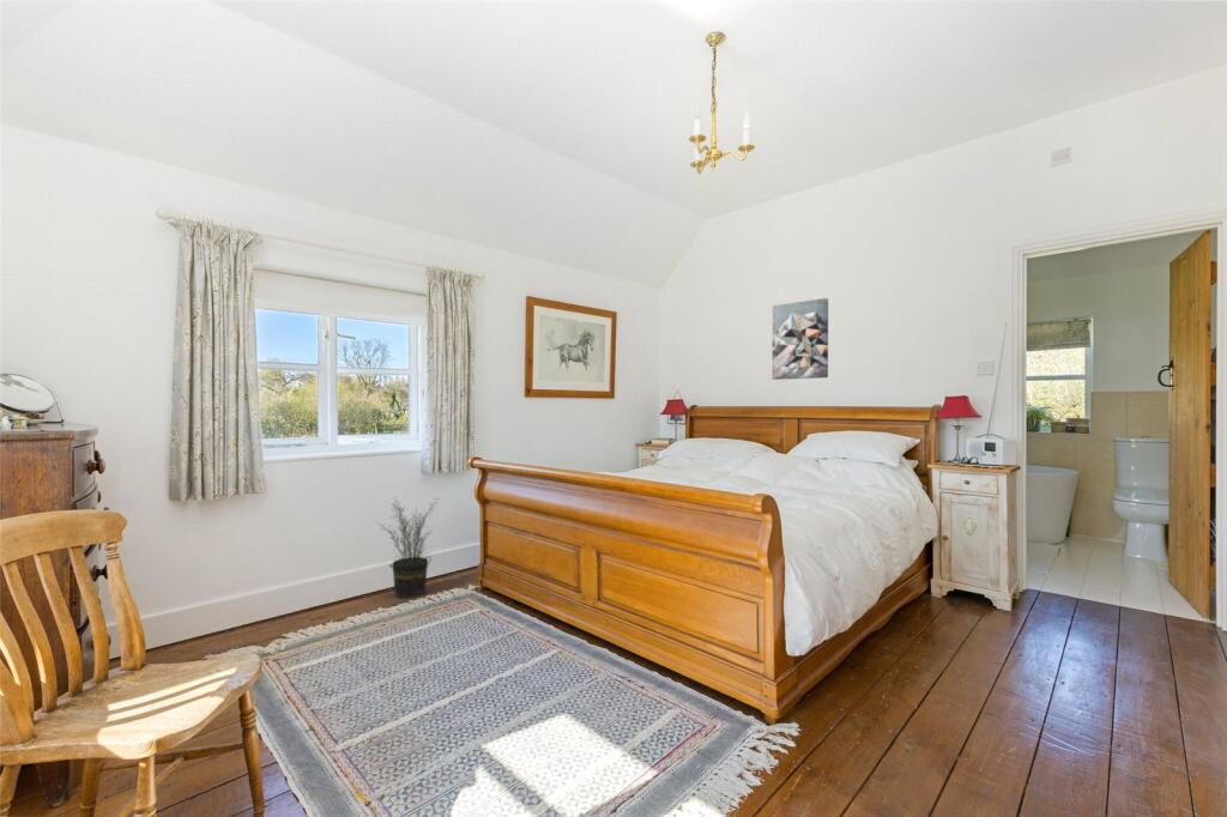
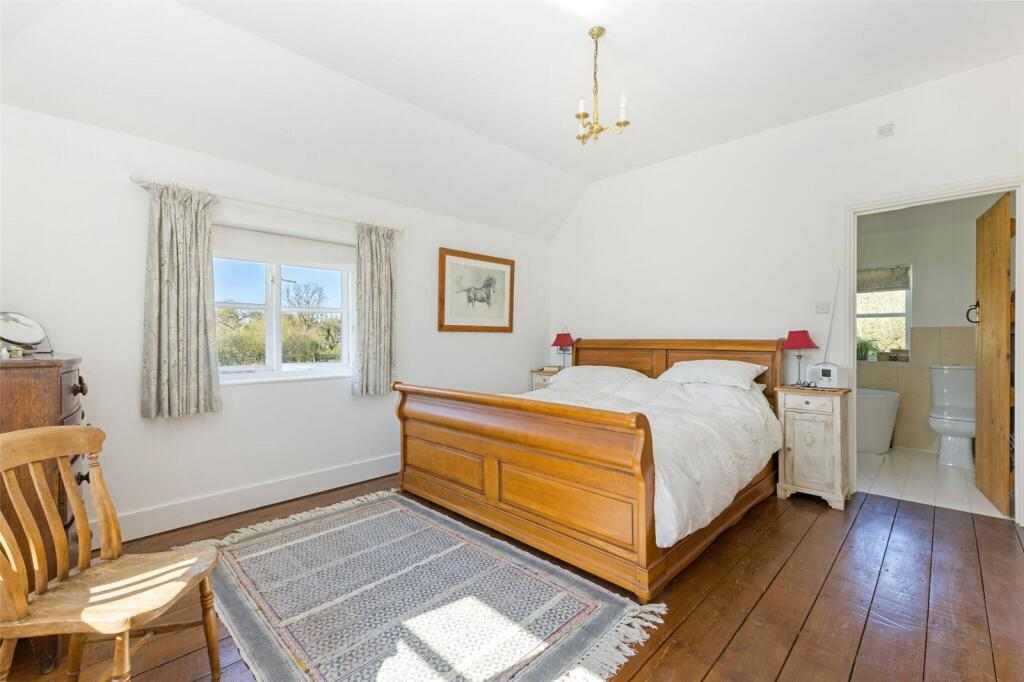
- potted plant (407, 545)
- wall art (799, 340)
